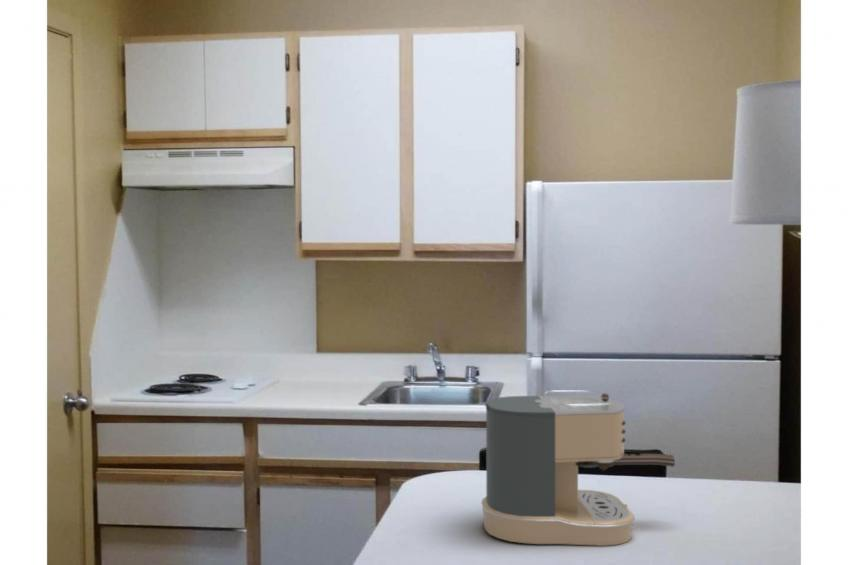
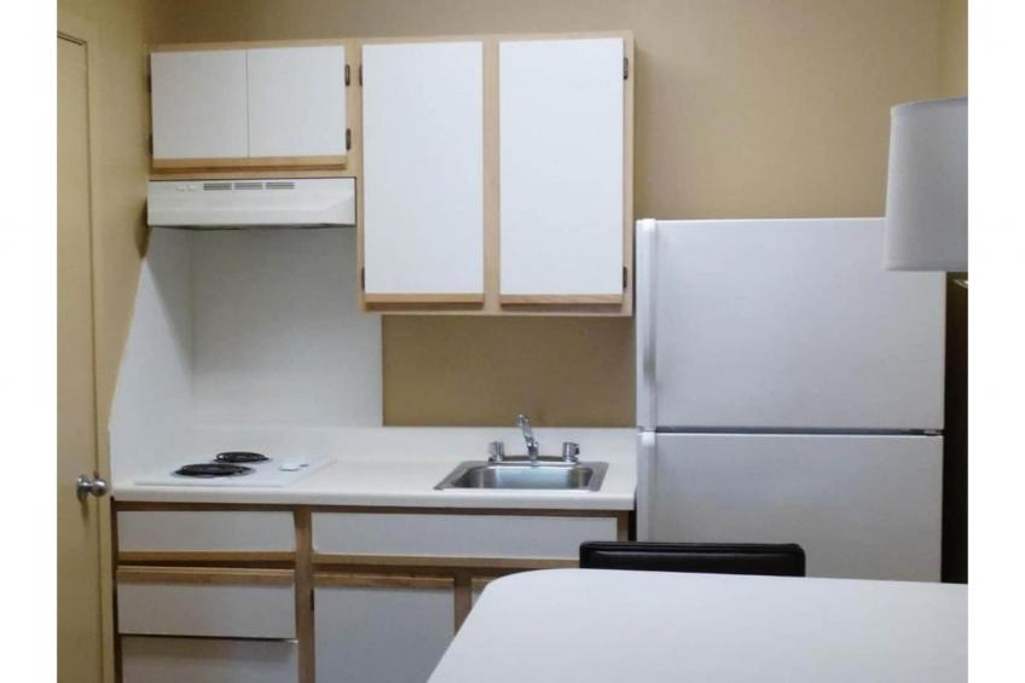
- coffee maker (577, 460)
